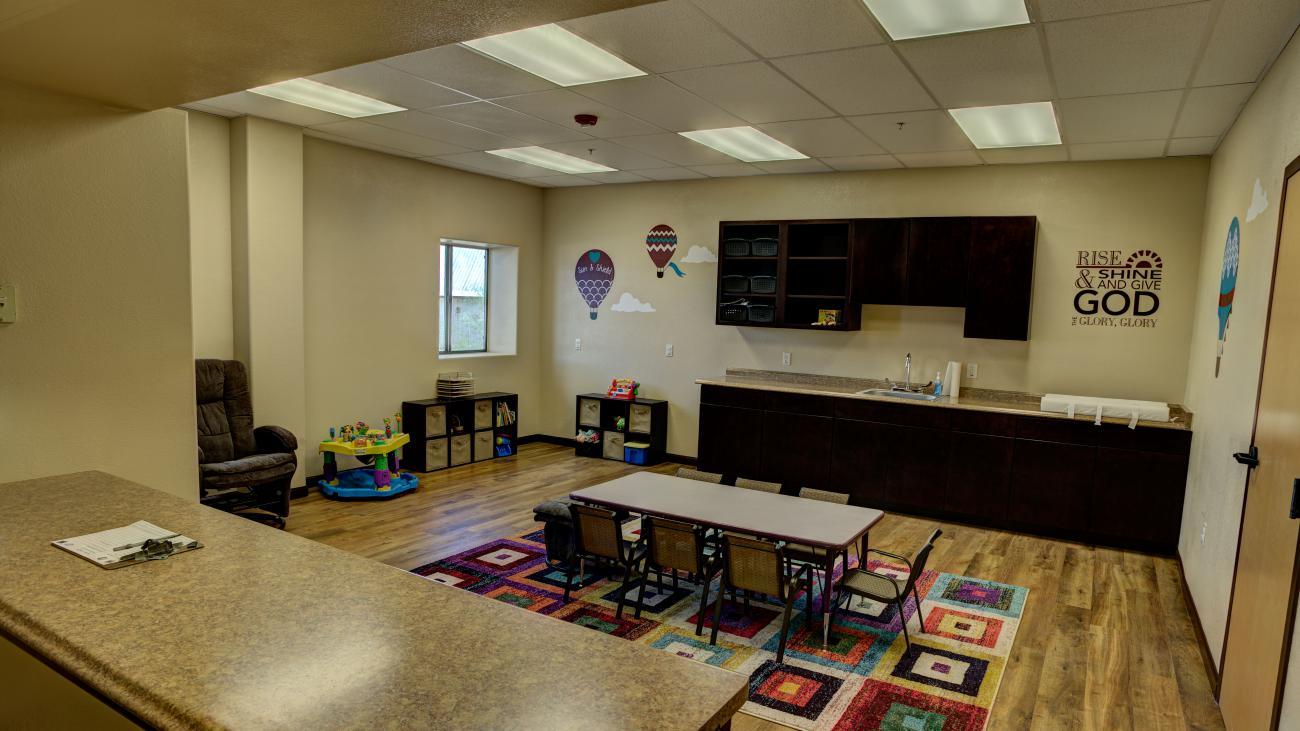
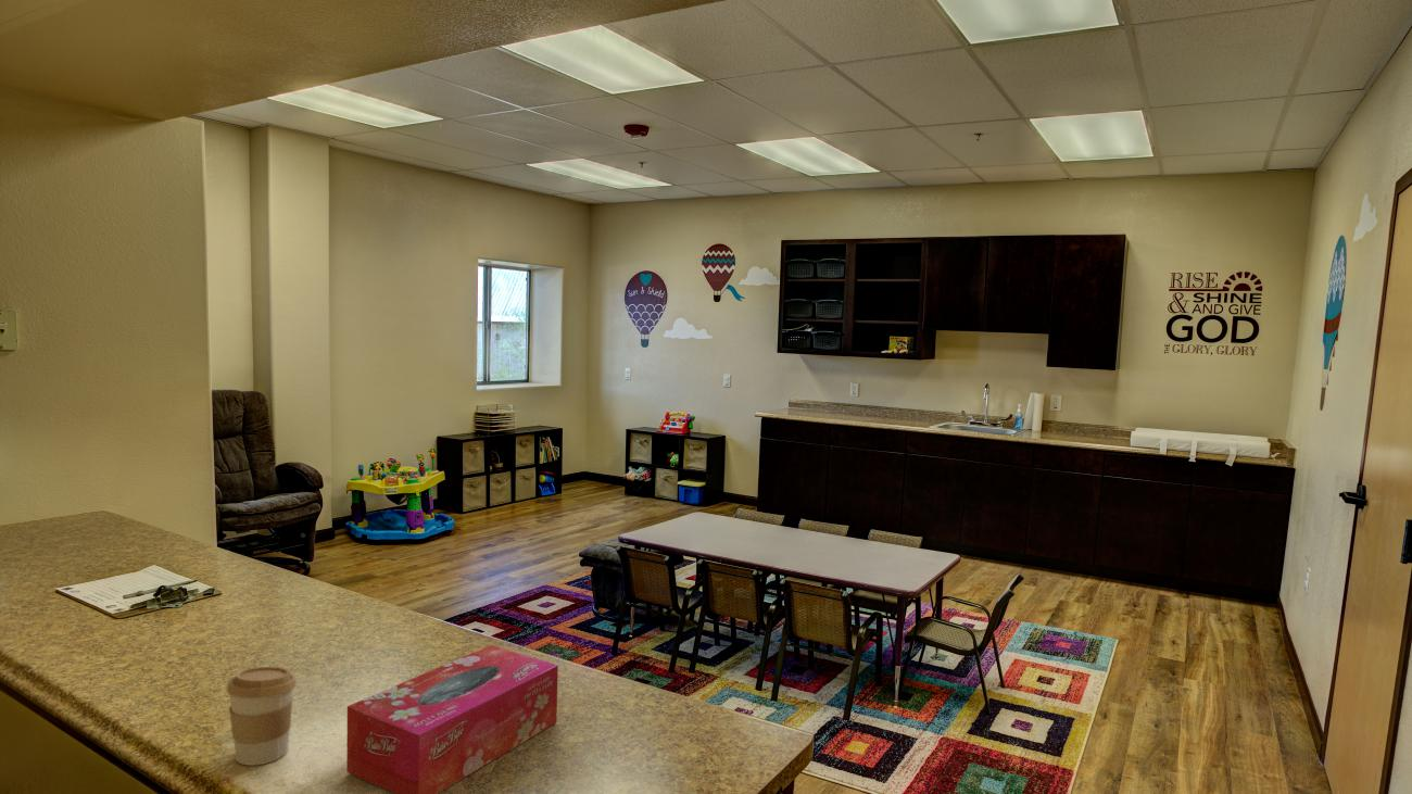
+ coffee cup (262, 711)
+ tissue box (458, 715)
